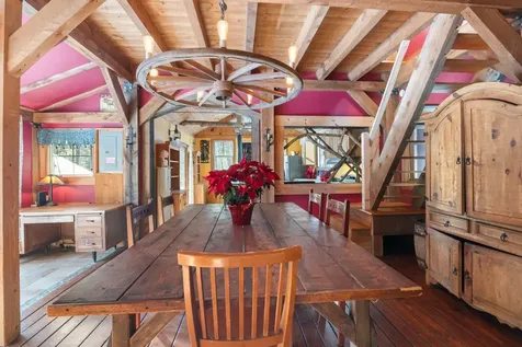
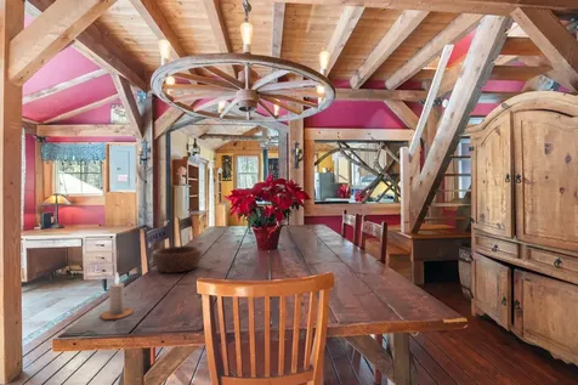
+ wooden bowl (177, 259)
+ candle (117, 291)
